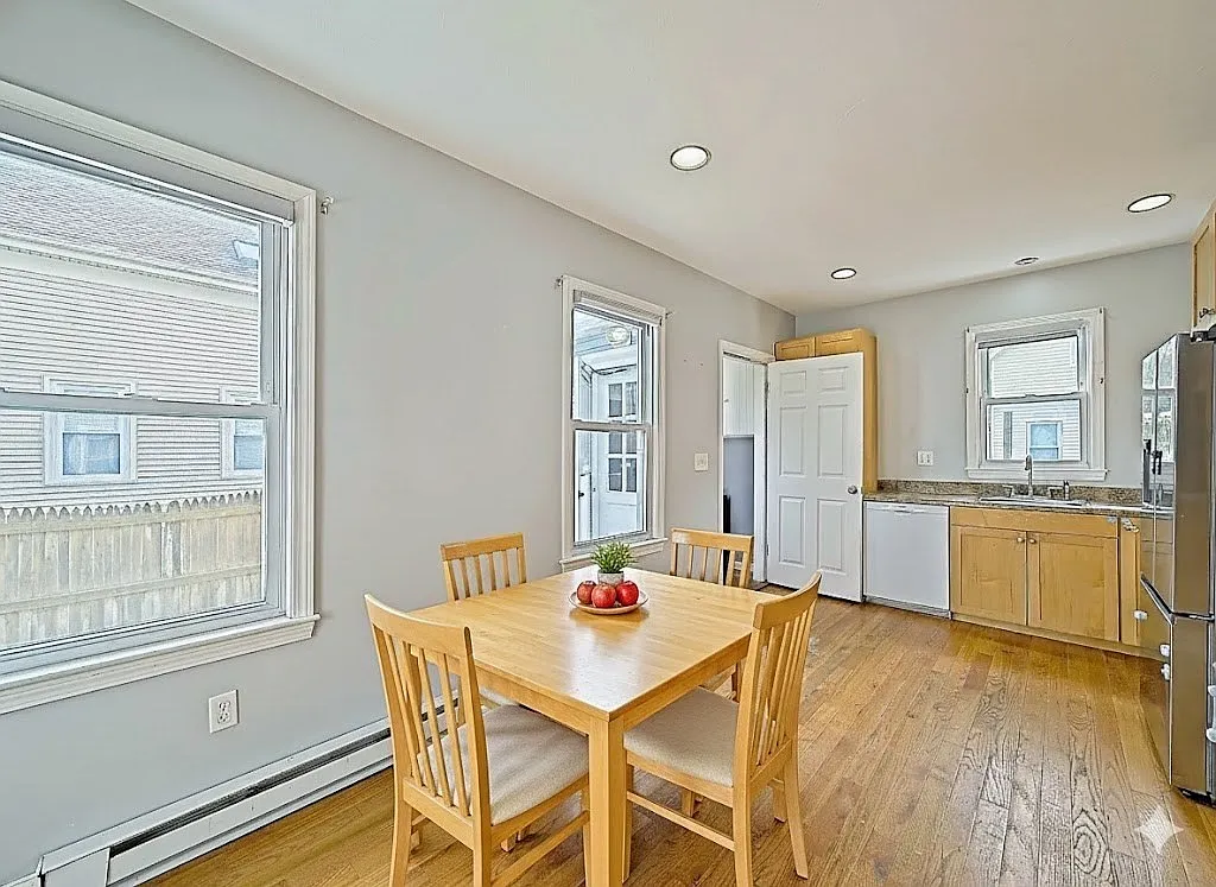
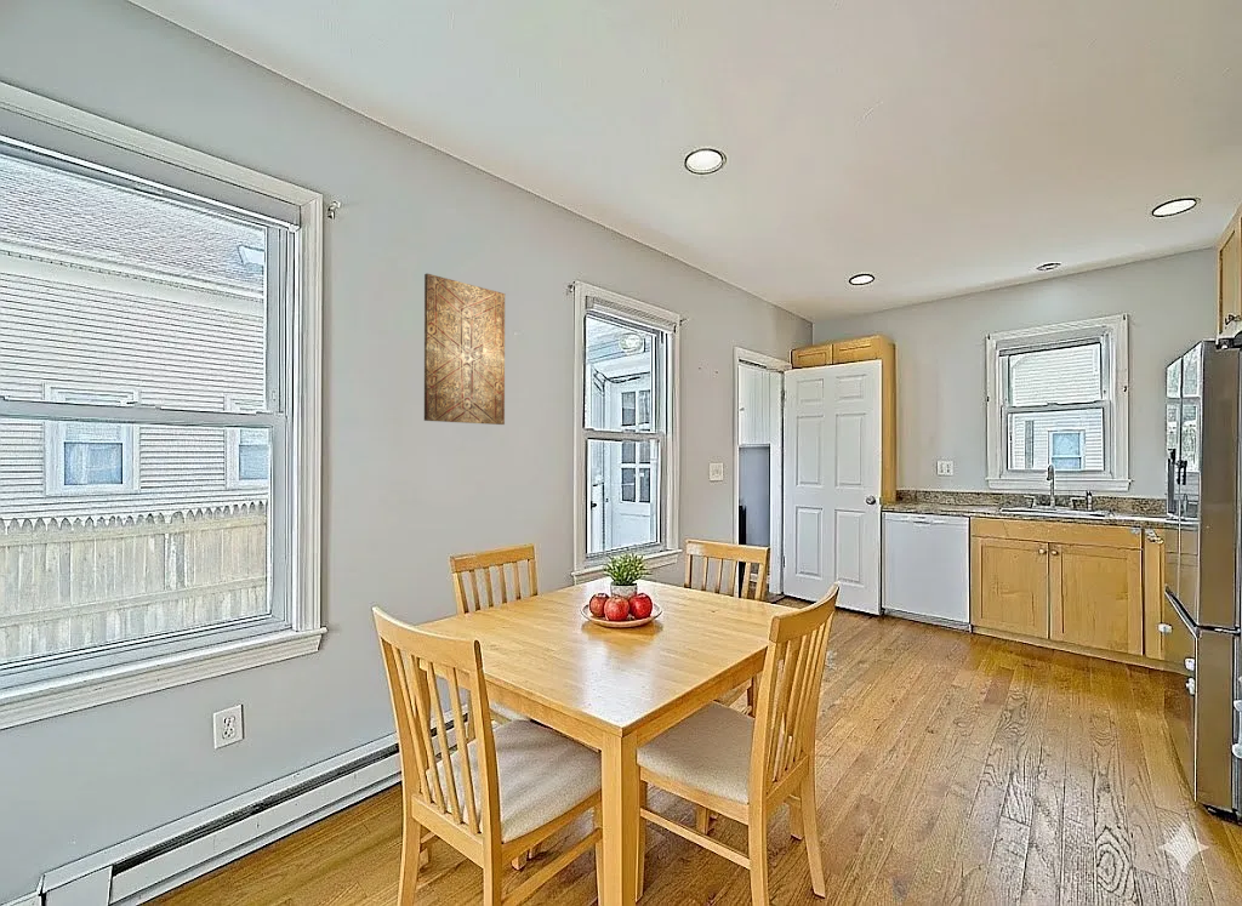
+ wall art (466, 353)
